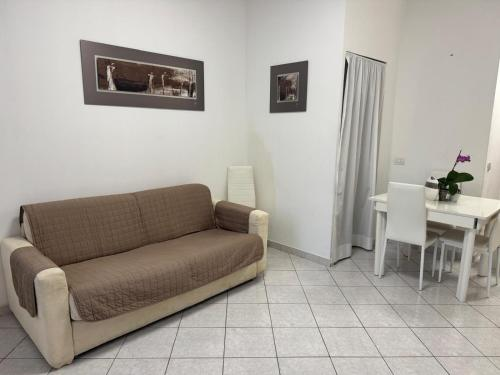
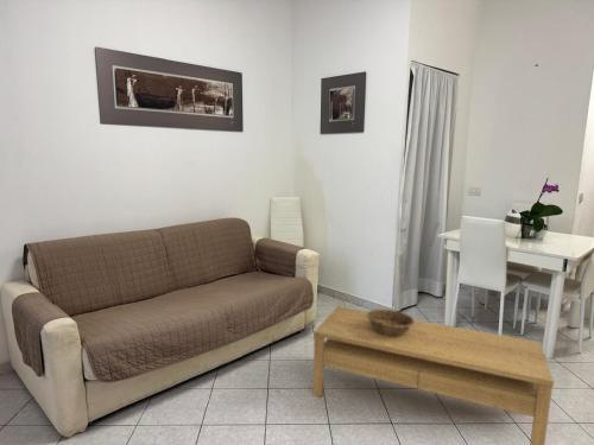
+ decorative bowl (390, 322)
+ coffee table (422, 369)
